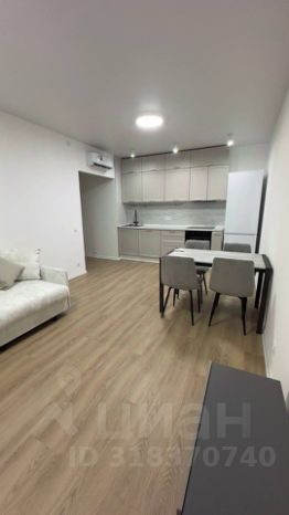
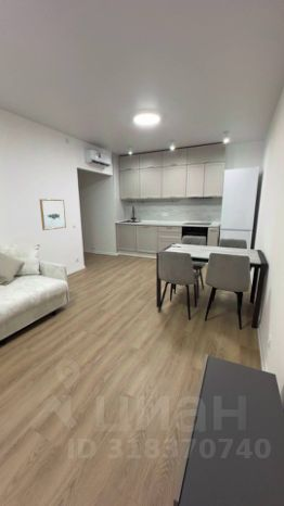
+ wall art (53, 214)
